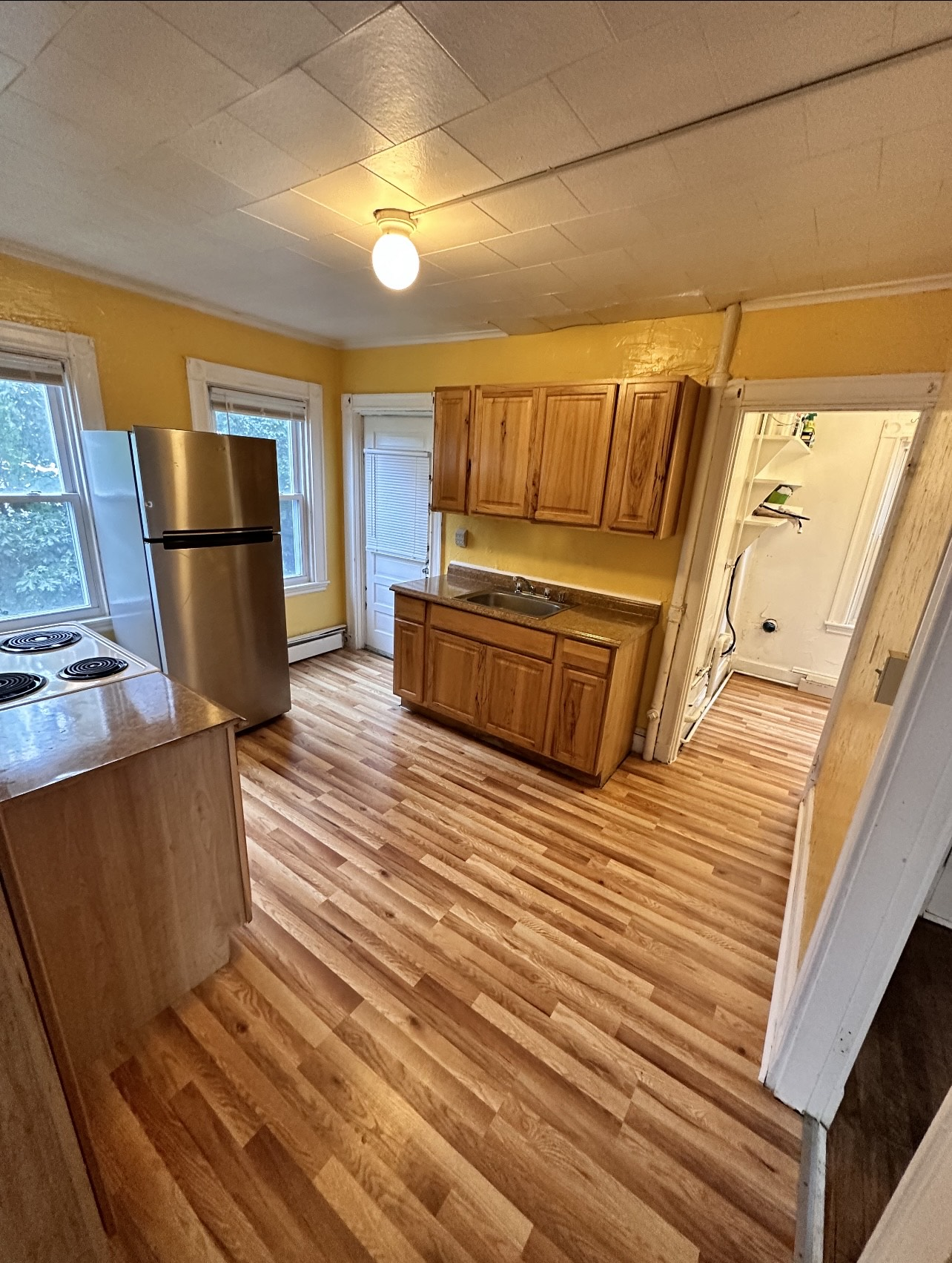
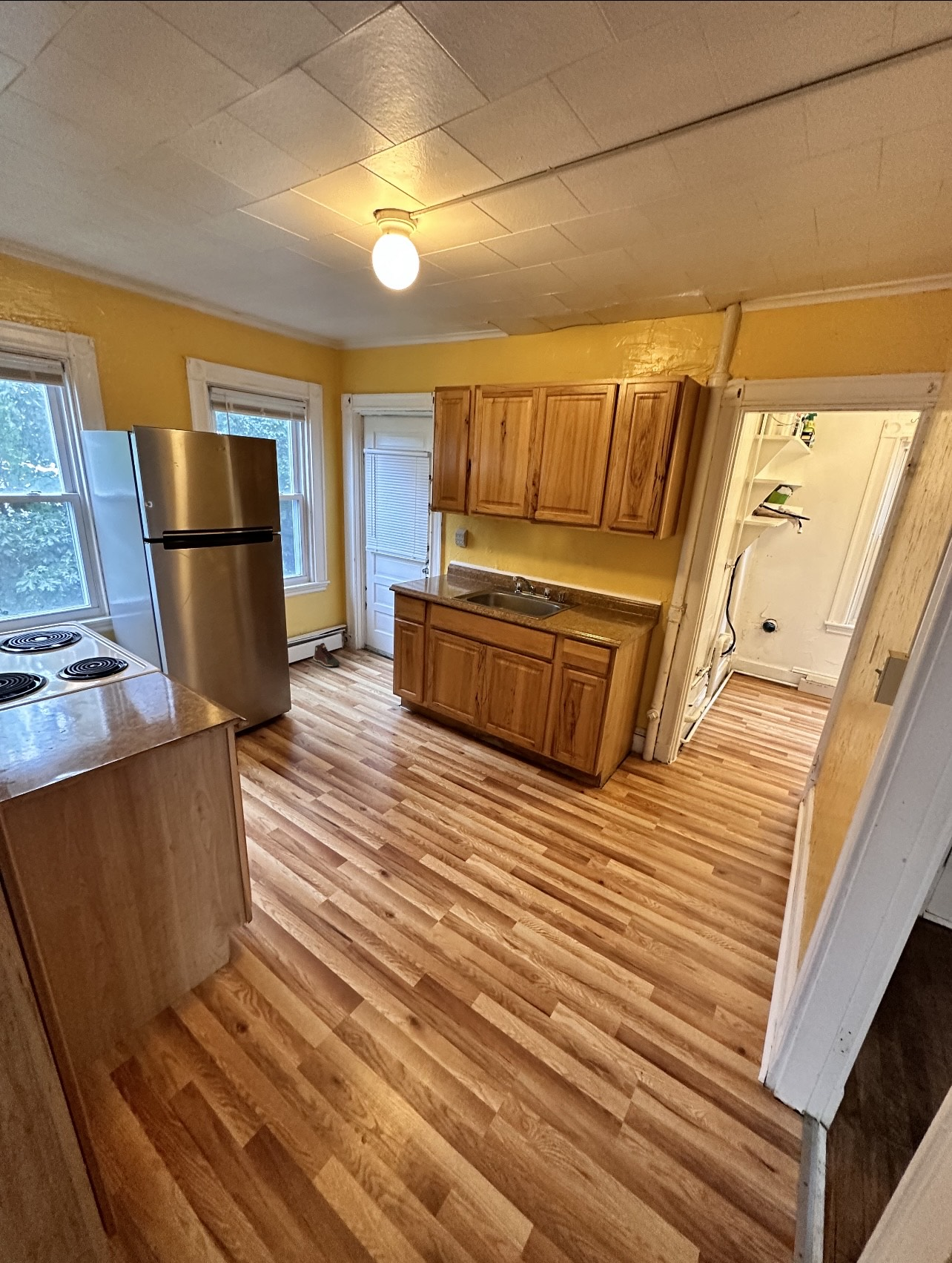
+ sneaker (325, 653)
